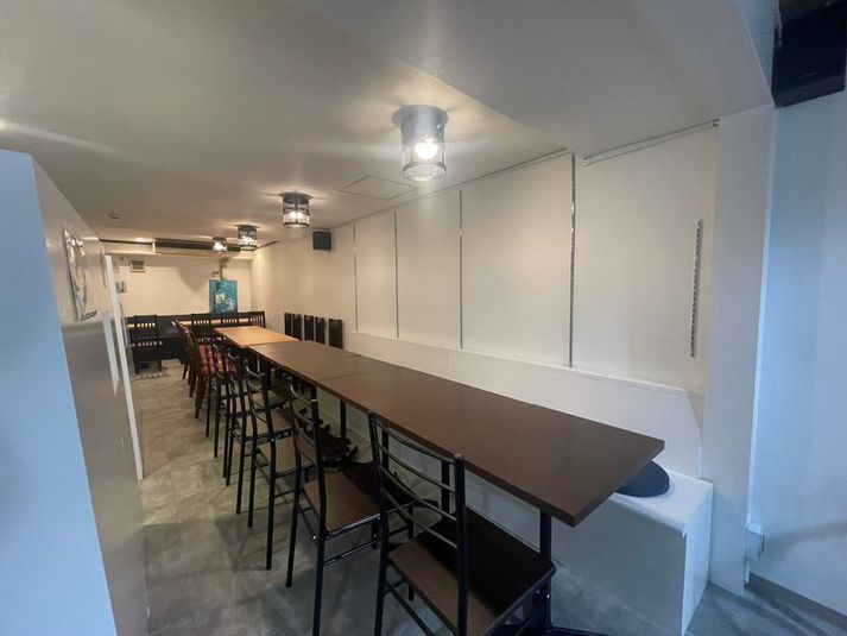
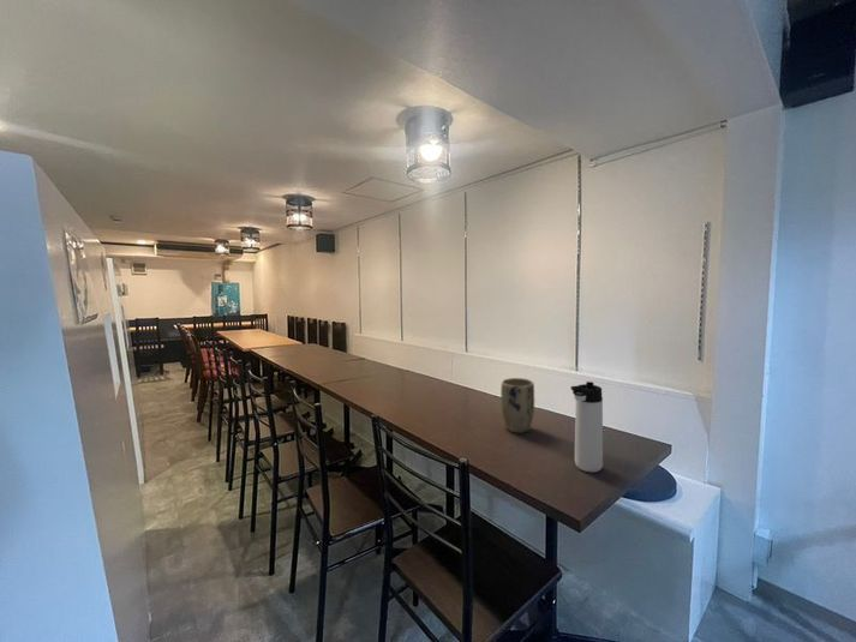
+ plant pot (517, 404)
+ thermos bottle (585, 426)
